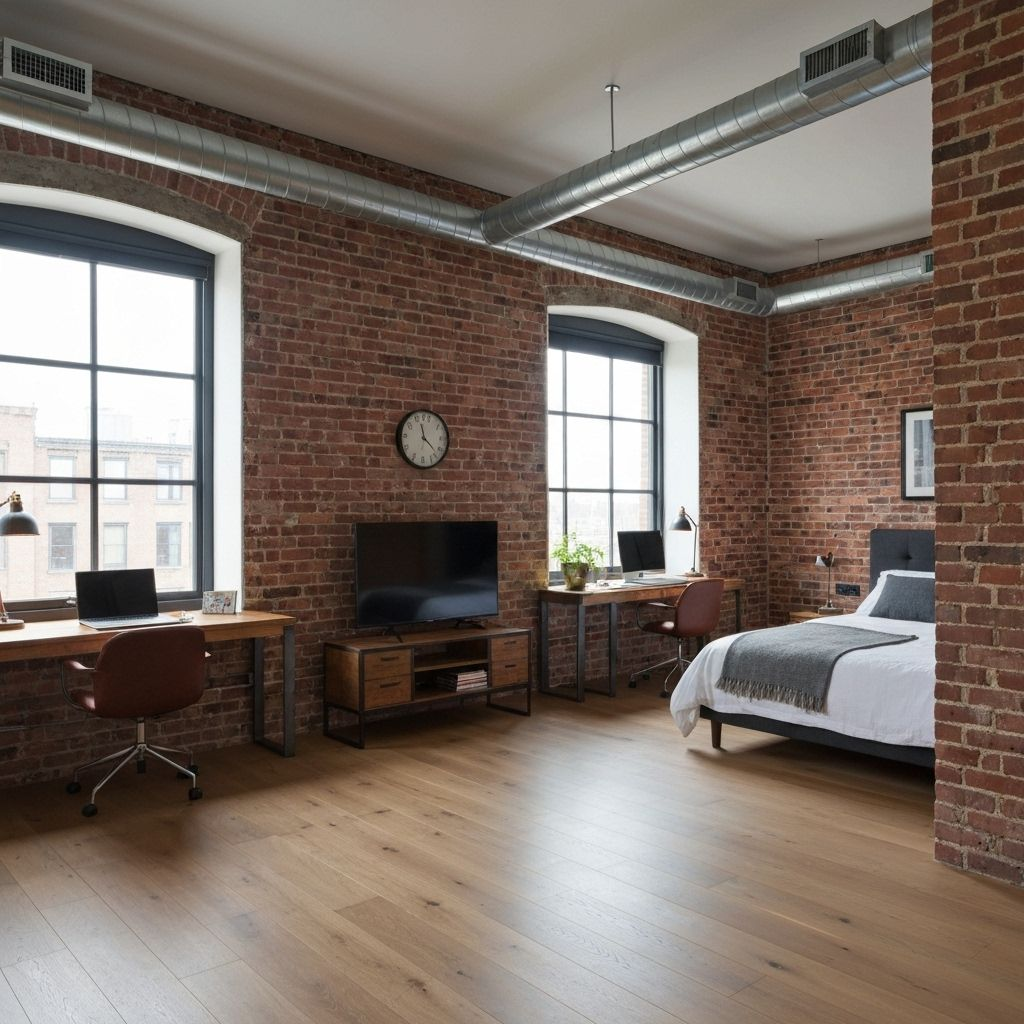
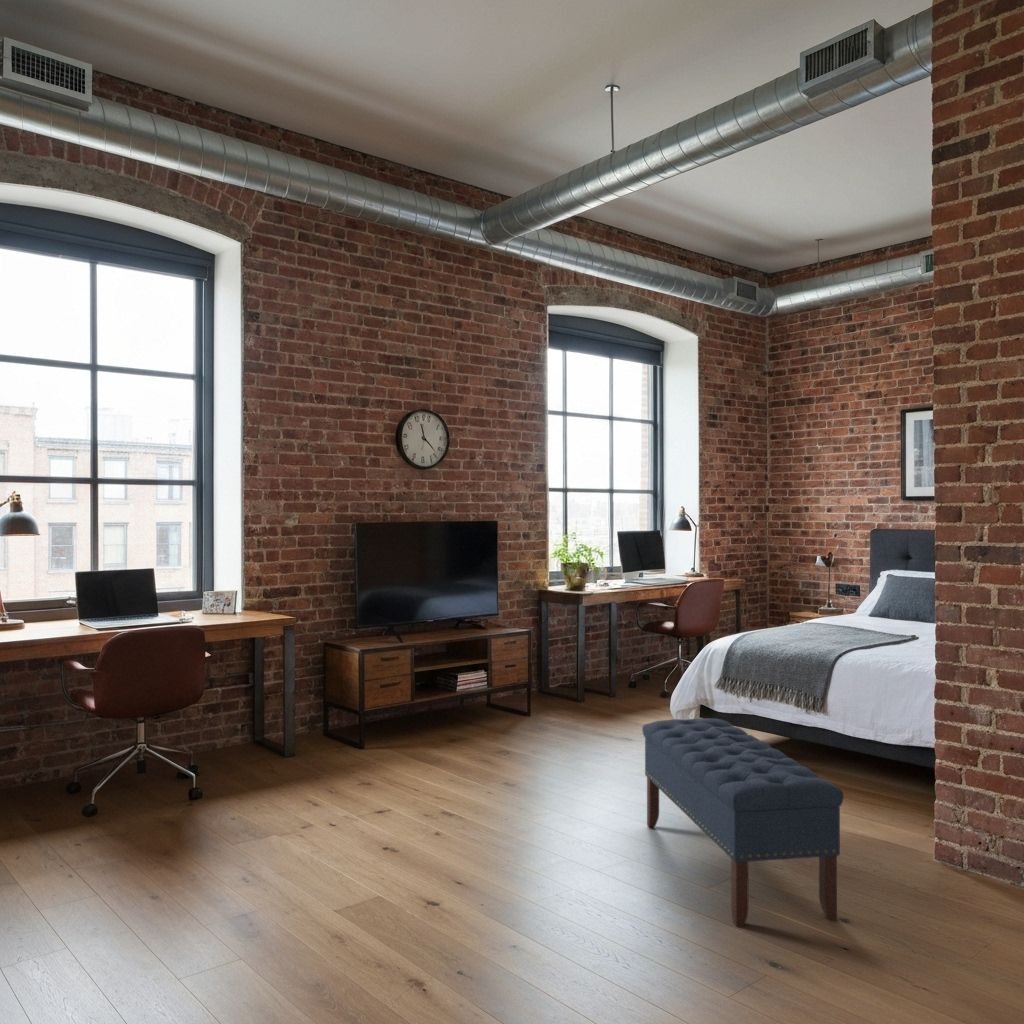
+ bench (729, 805)
